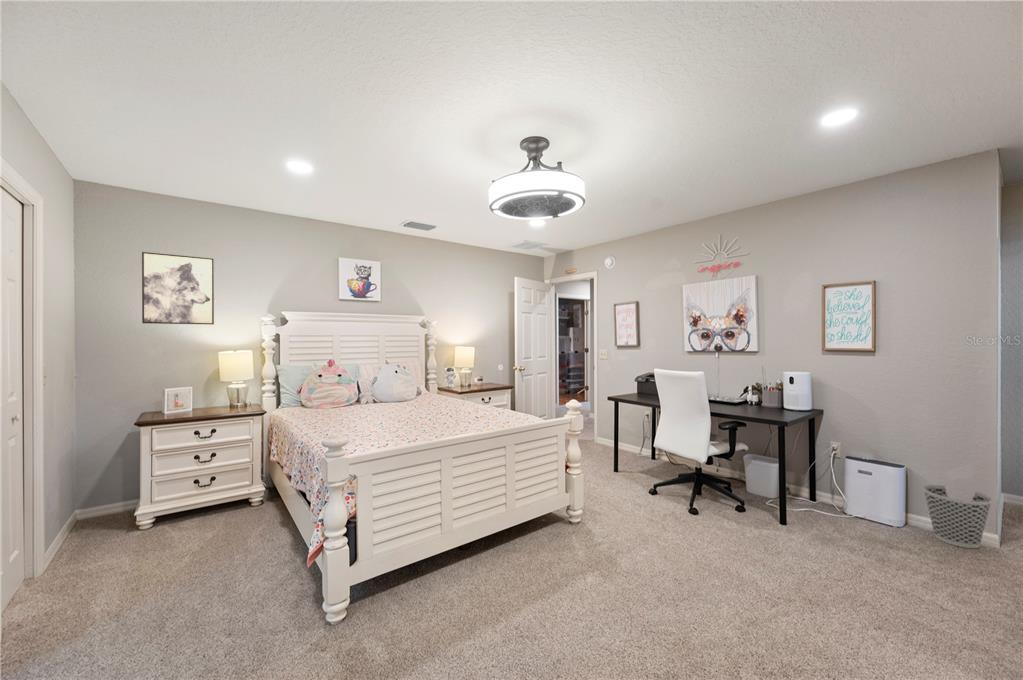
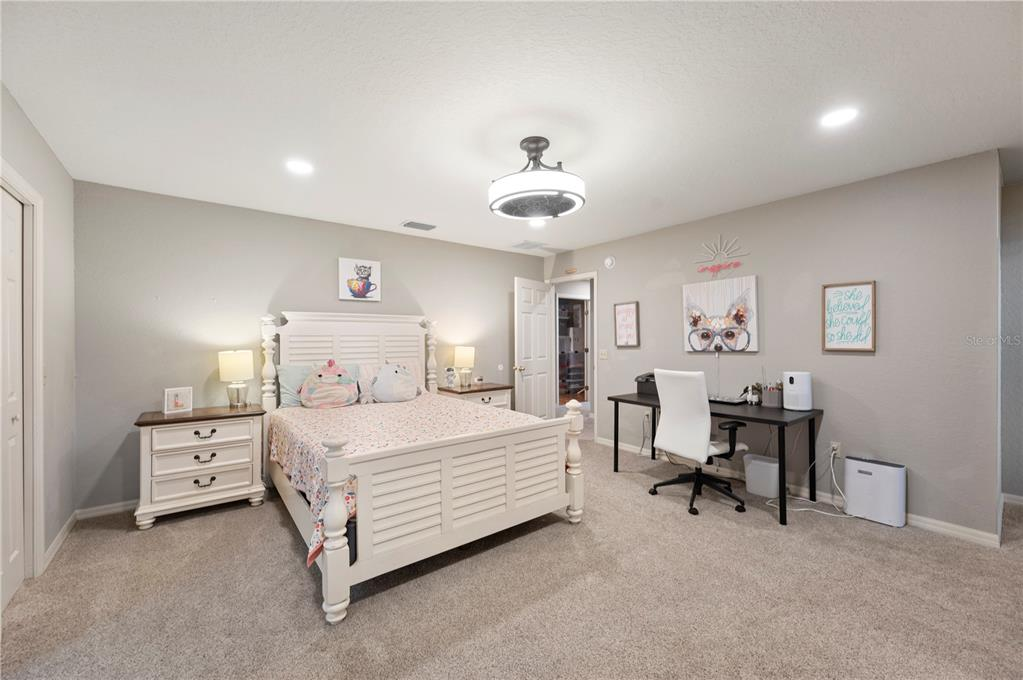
- wall art (179, 289)
- wastebasket (956, 516)
